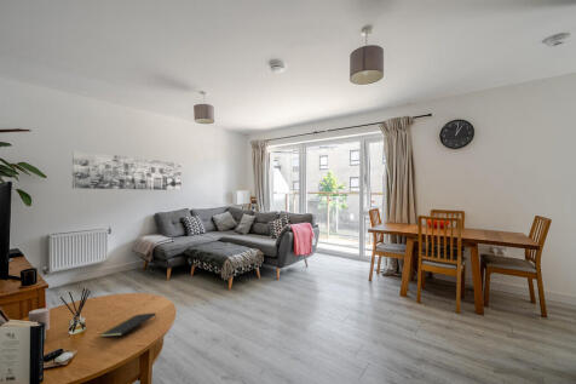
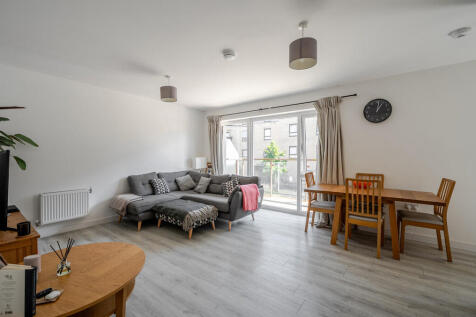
- wall art (134, 173)
- notepad (128, 323)
